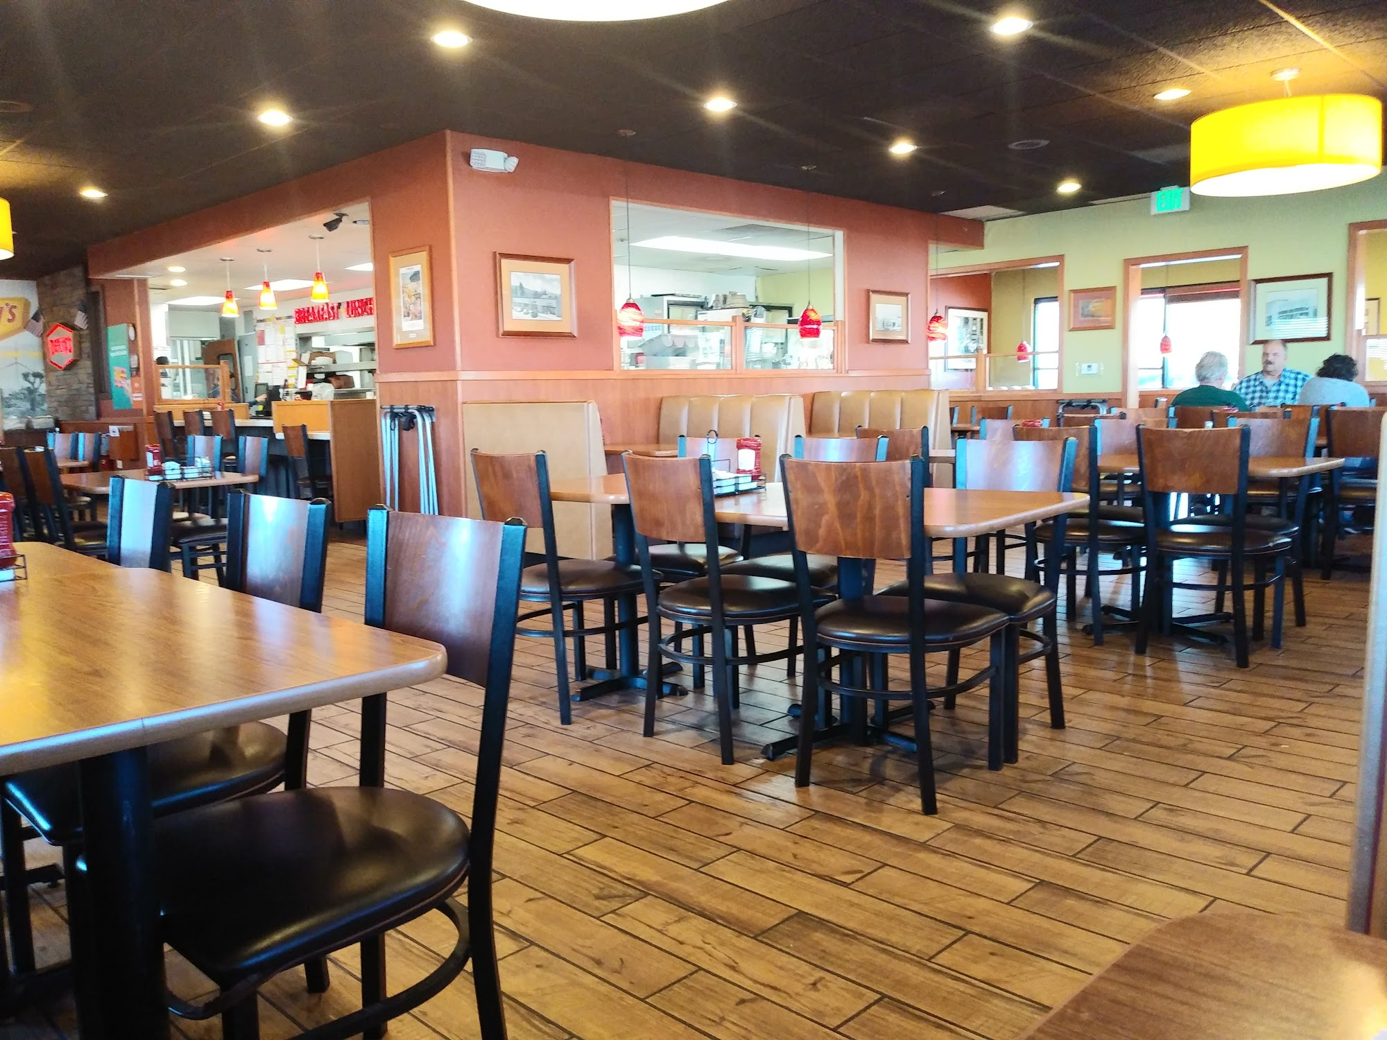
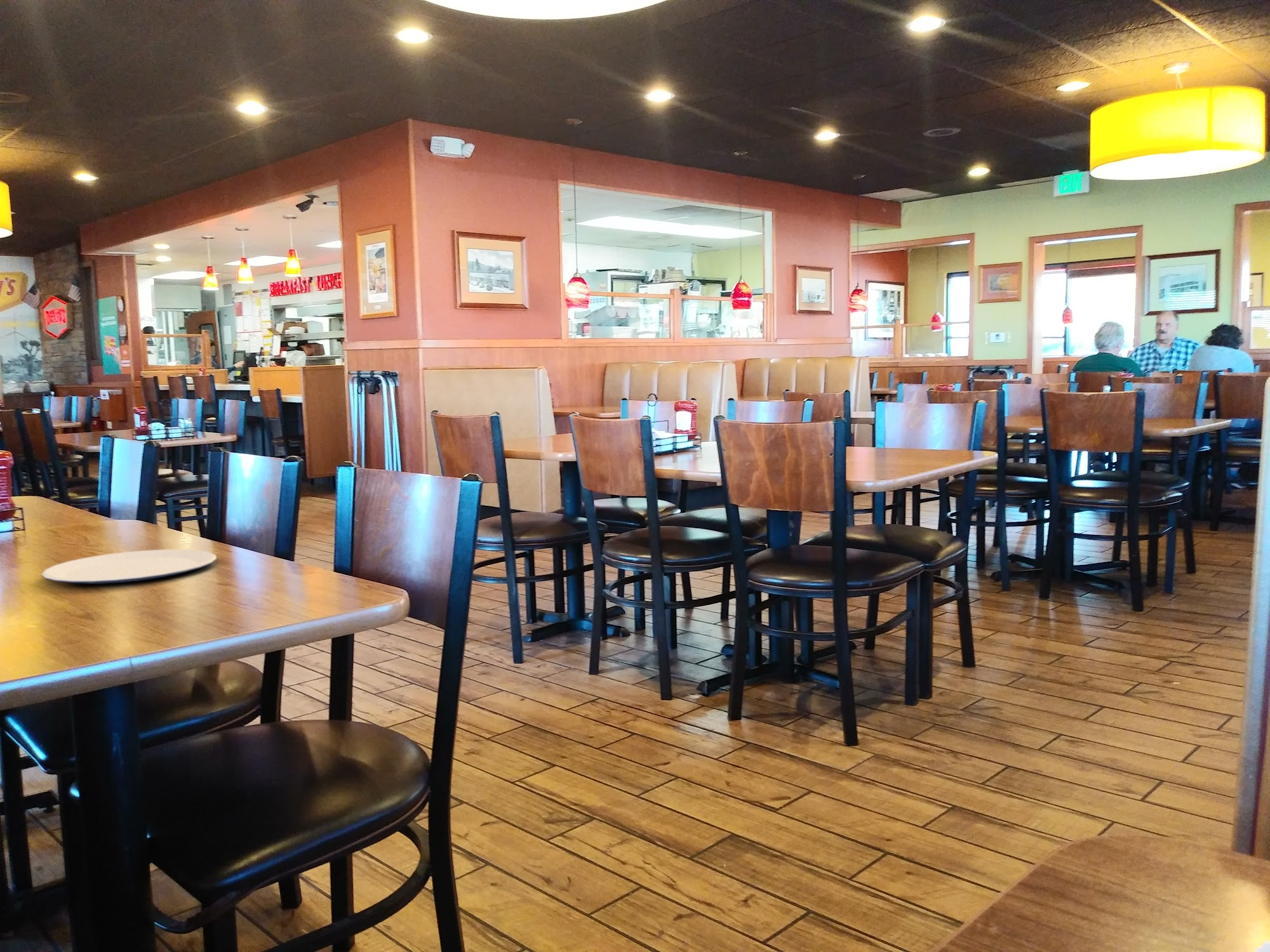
+ plate (132, 566)
